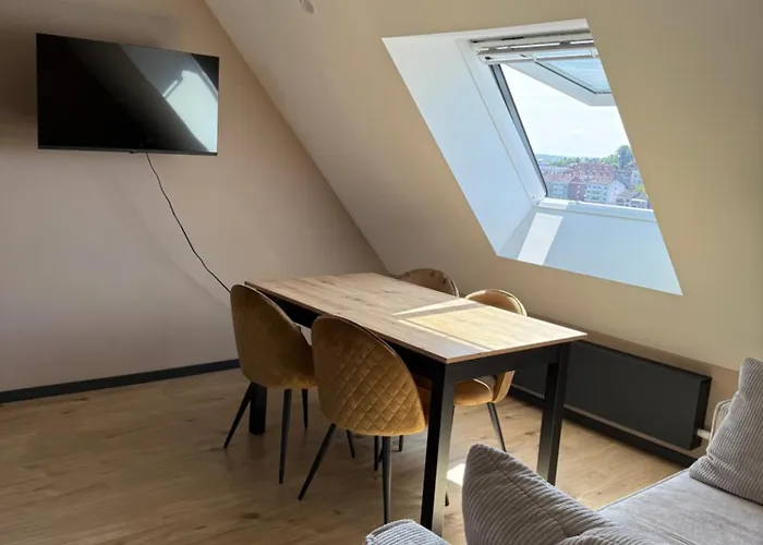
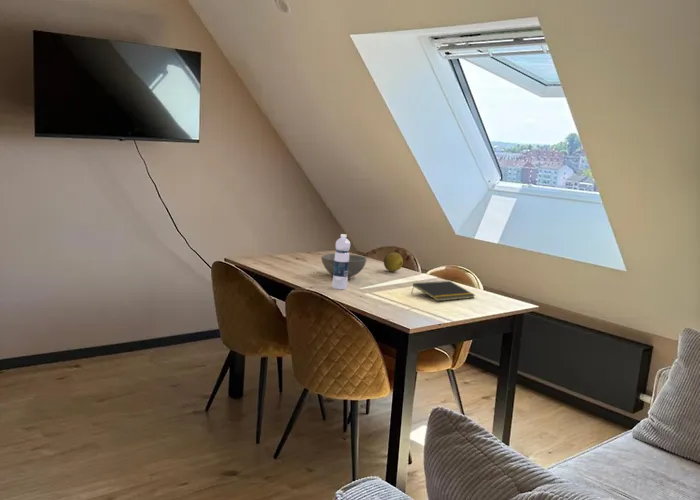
+ fruit (393, 261)
+ notepad (444, 290)
+ water bottle (341, 261)
+ bowl (348, 267)
